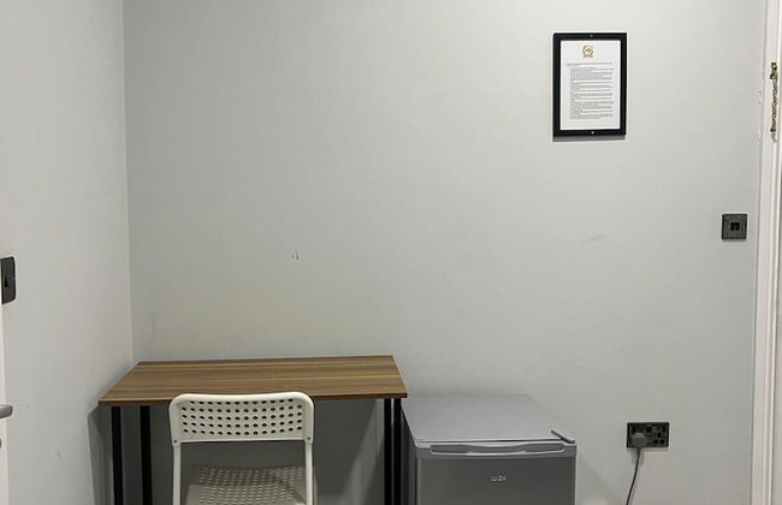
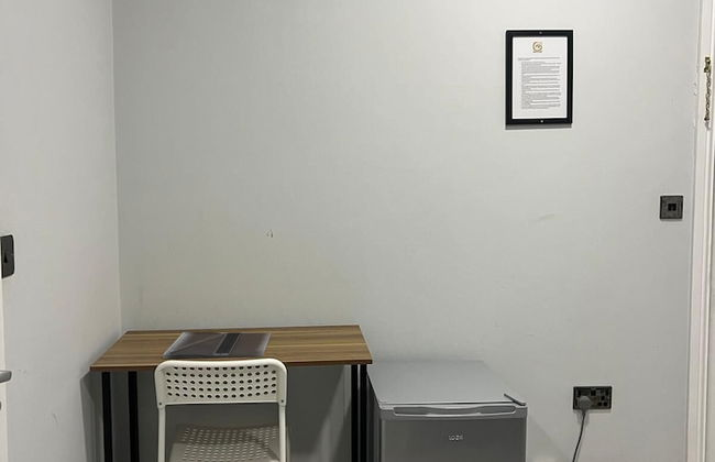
+ laptop (220, 343)
